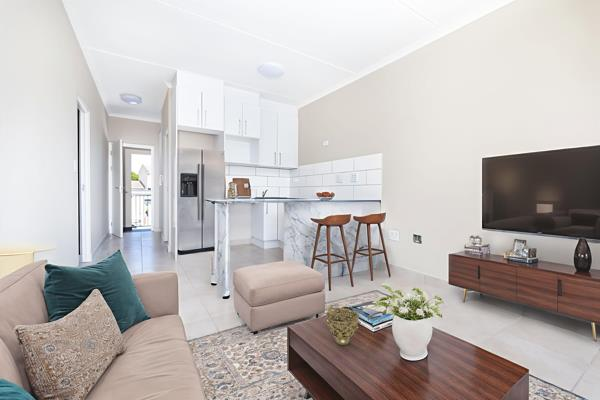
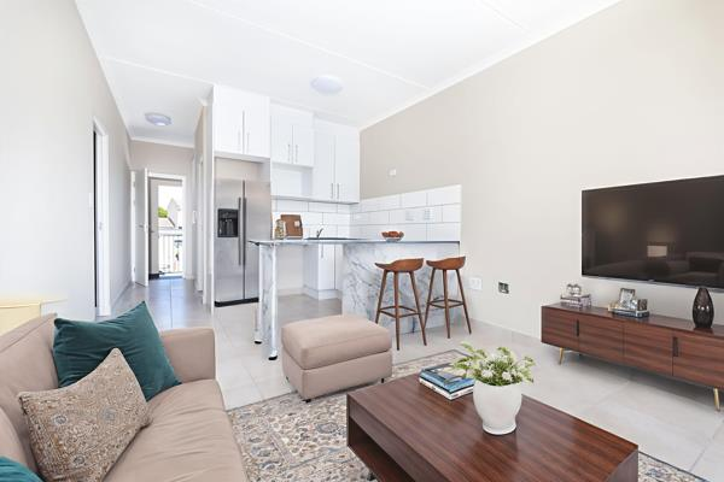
- decorative bowl (342, 327)
